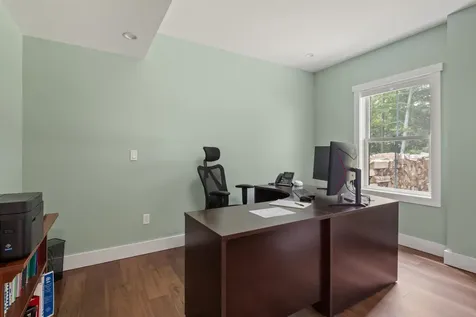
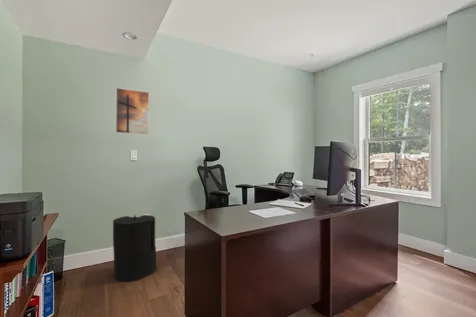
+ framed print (132, 111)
+ trash can (134, 243)
